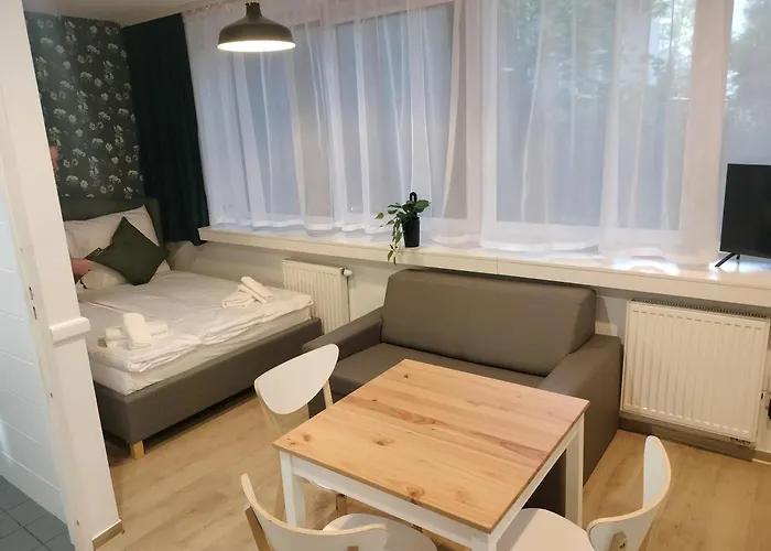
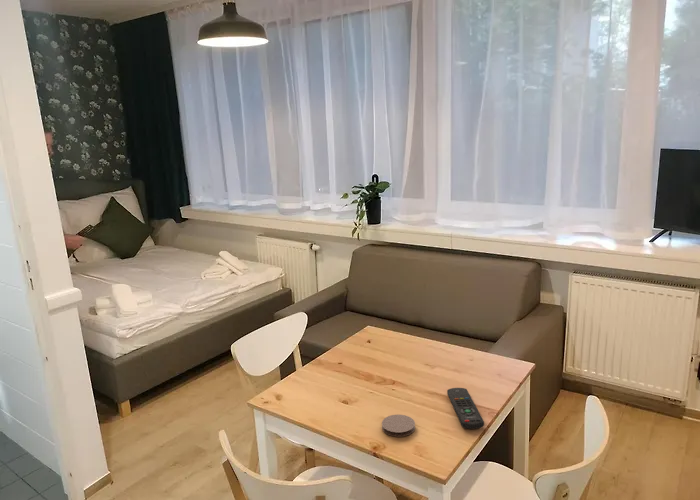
+ remote control (464, 406)
+ coaster (398, 425)
